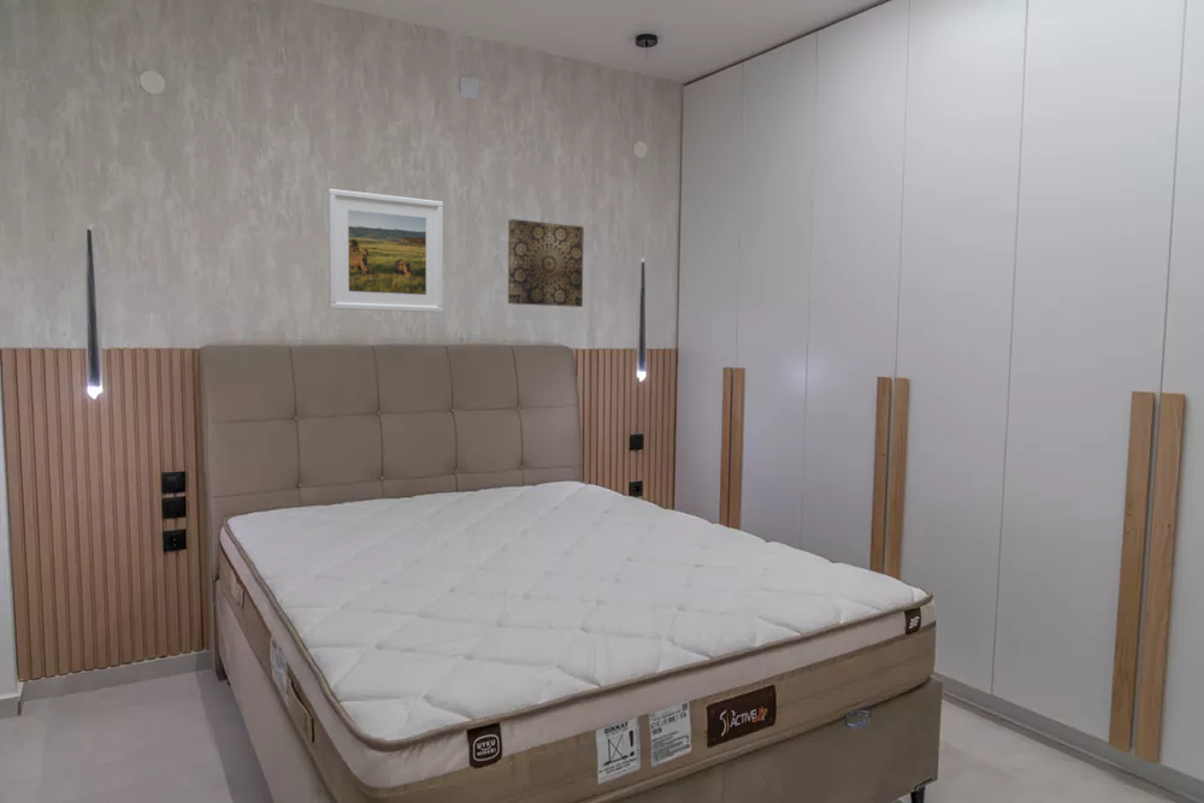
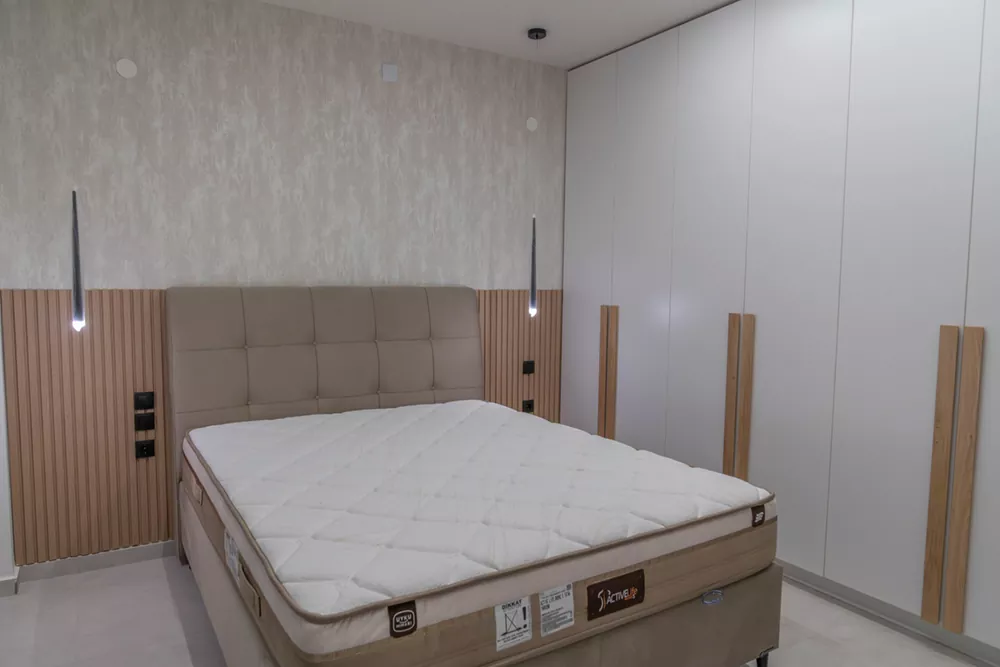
- wall art (545, 264)
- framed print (388, 253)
